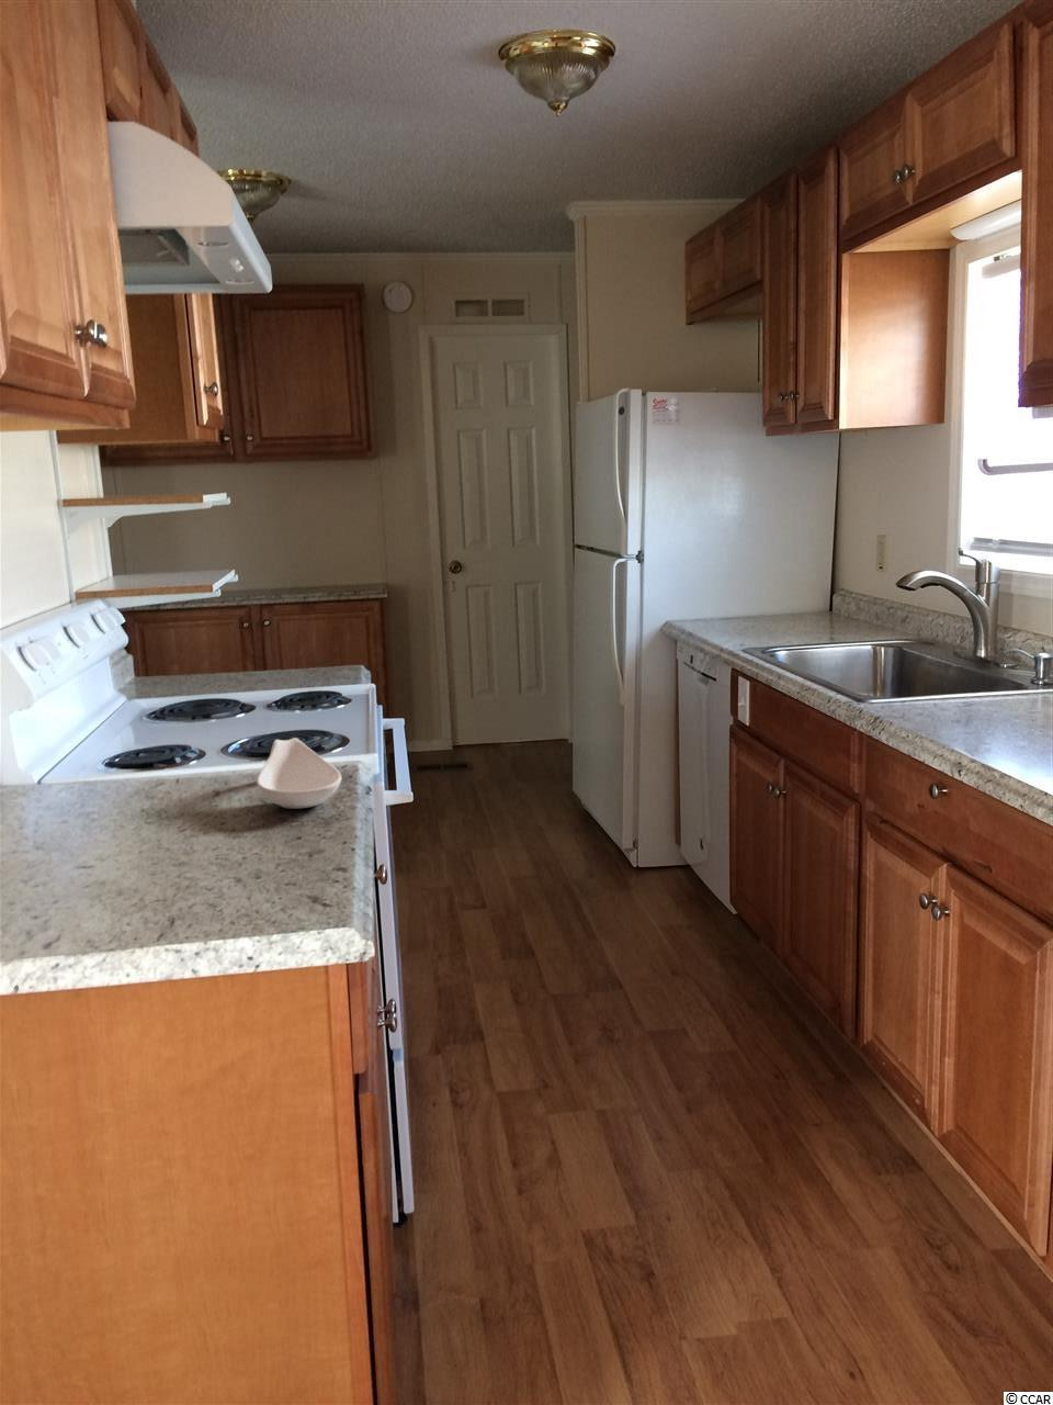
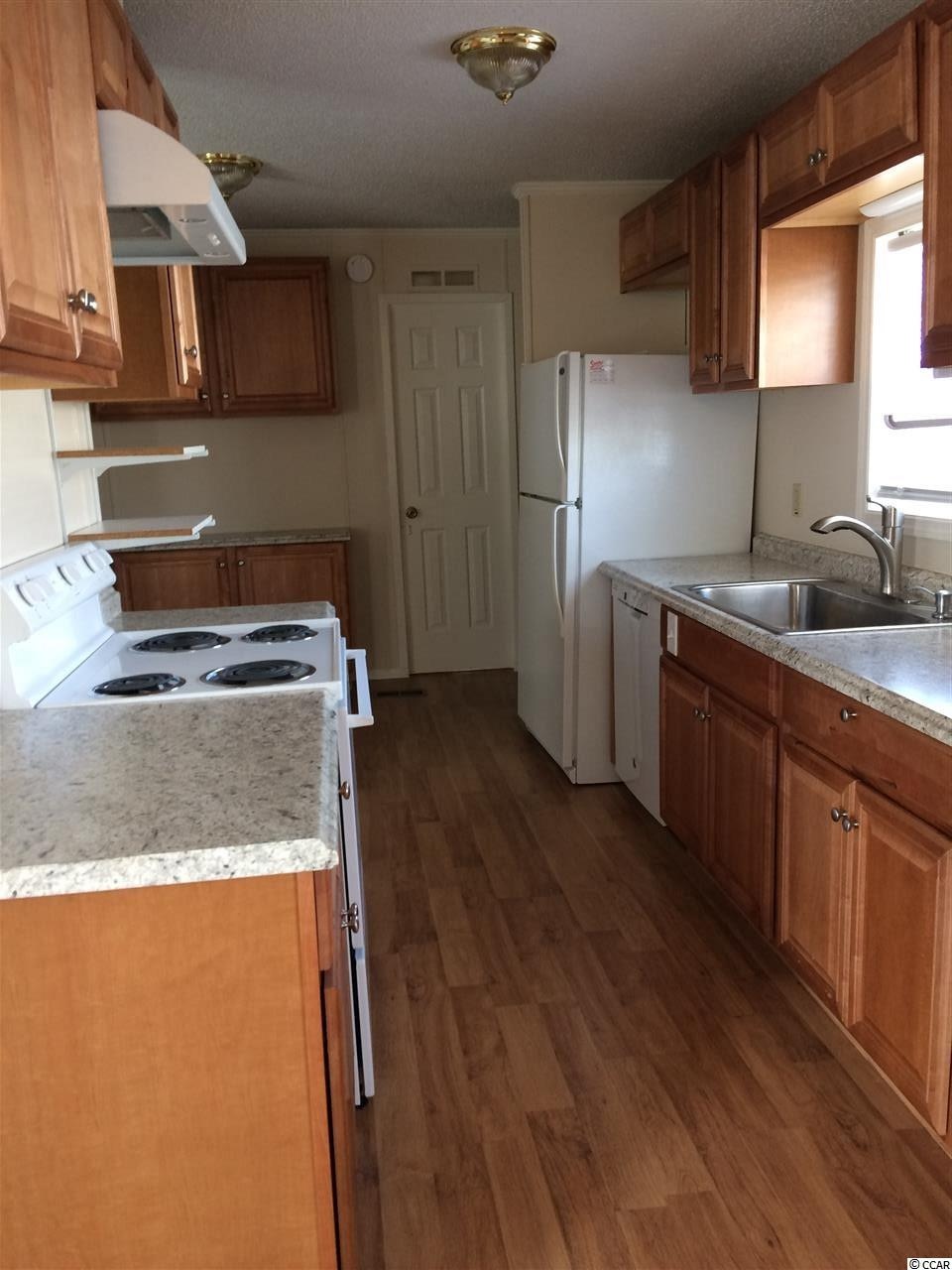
- spoon rest (292, 770)
